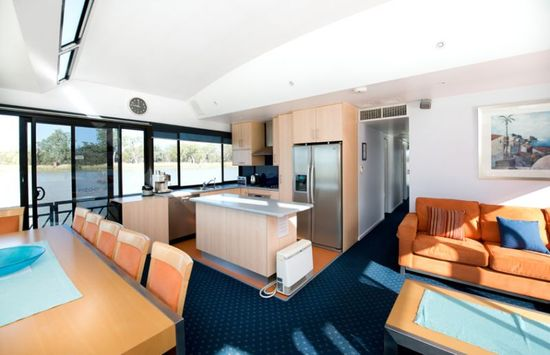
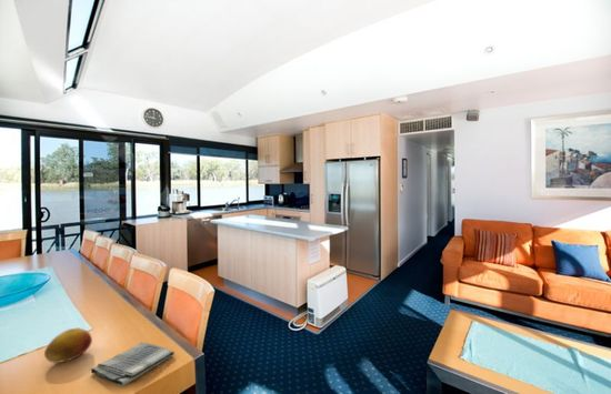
+ dish towel (133, 360)
+ fruit (69, 344)
